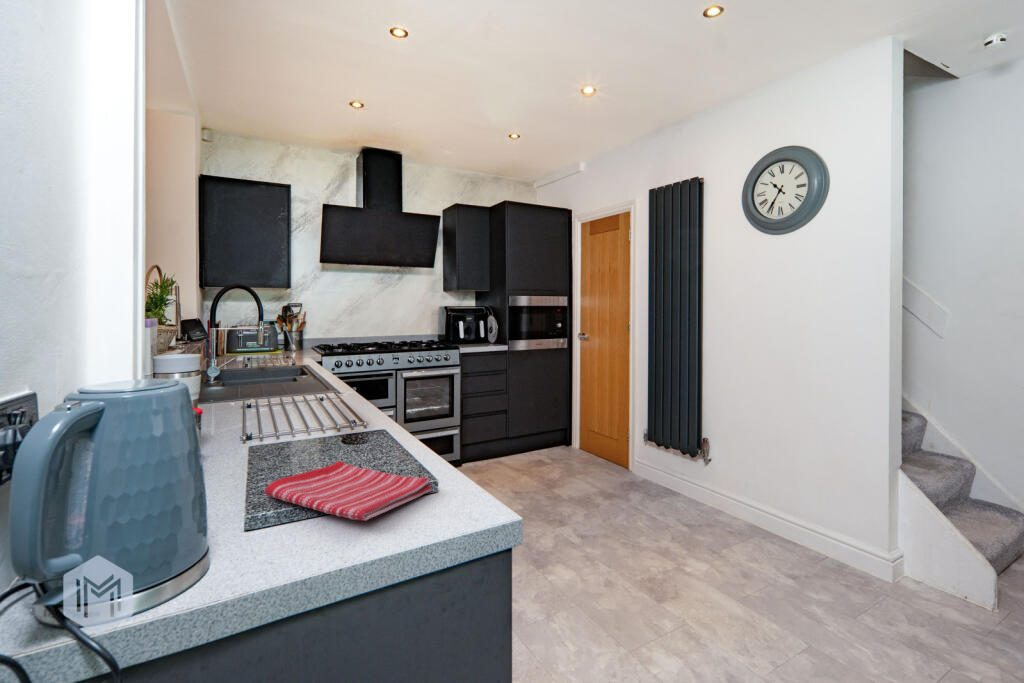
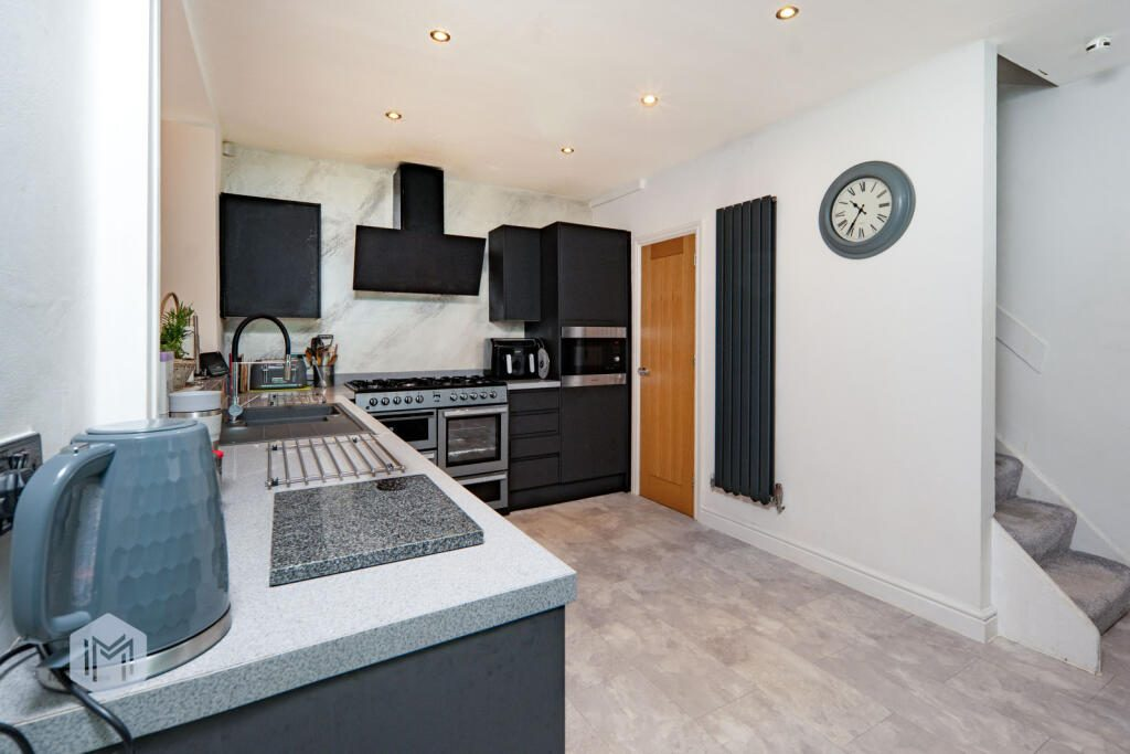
- dish towel (349, 487)
